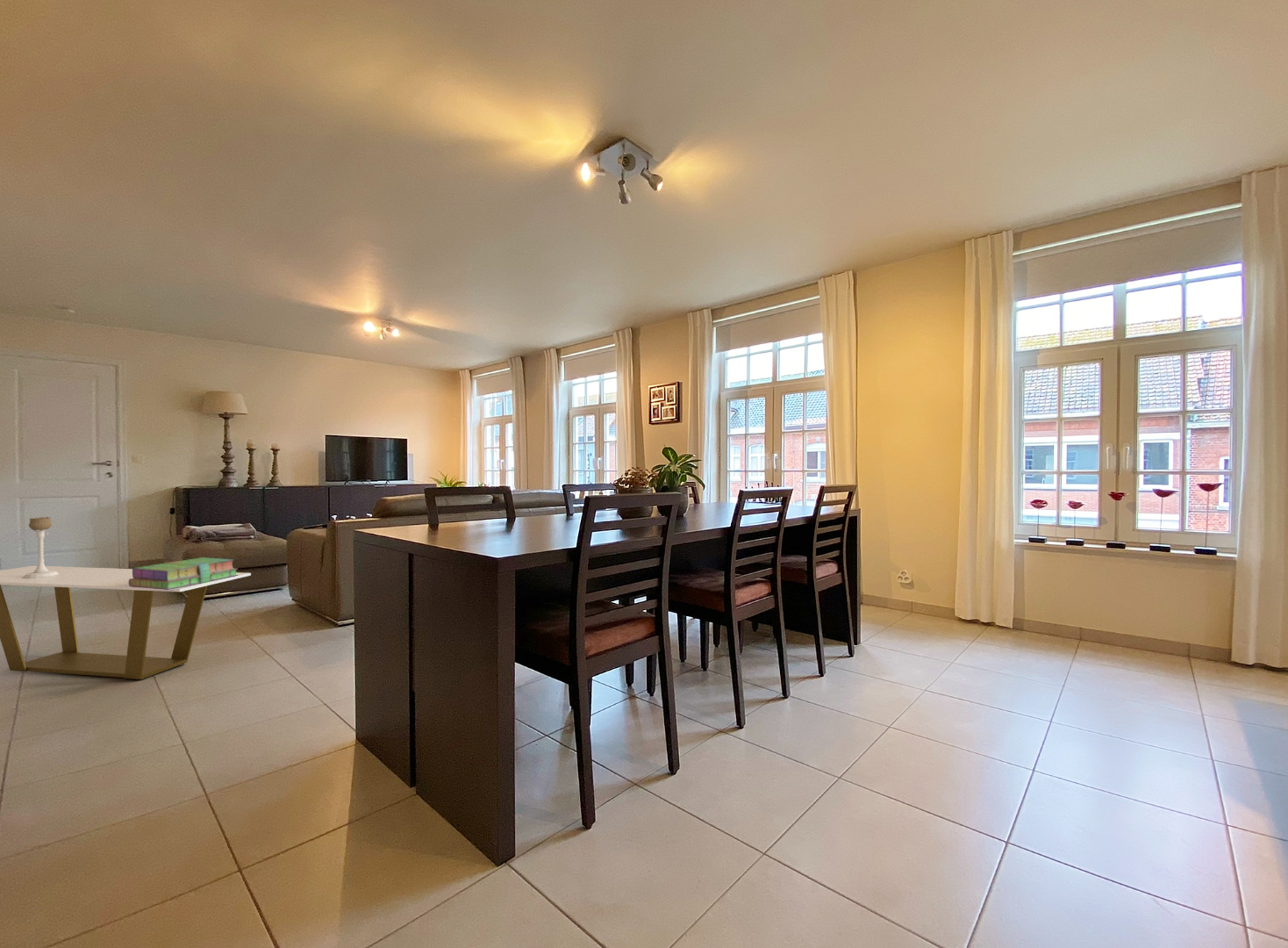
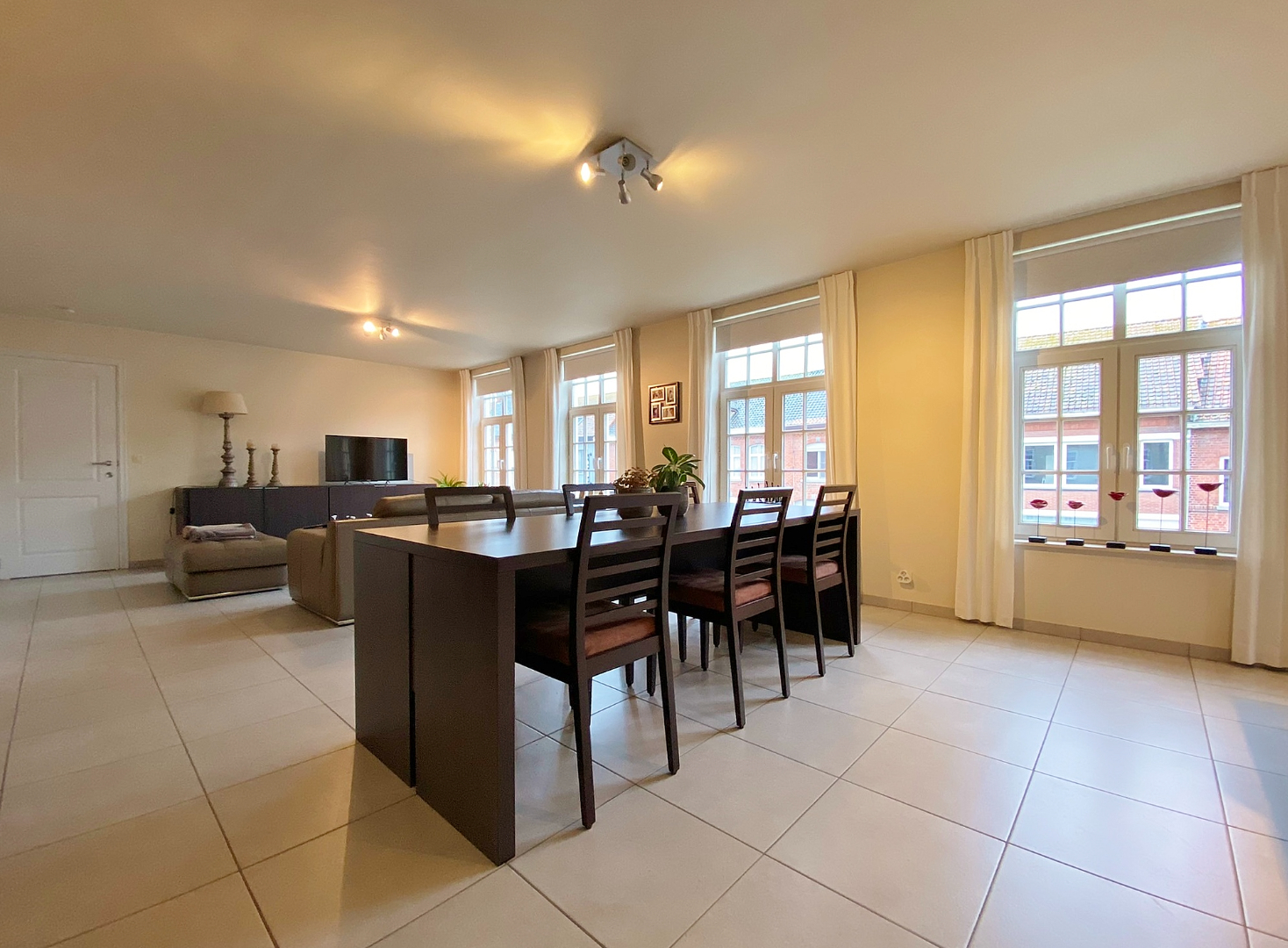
- candle holder (40, 546)
- stack of books (185, 571)
- coffee table (75, 622)
